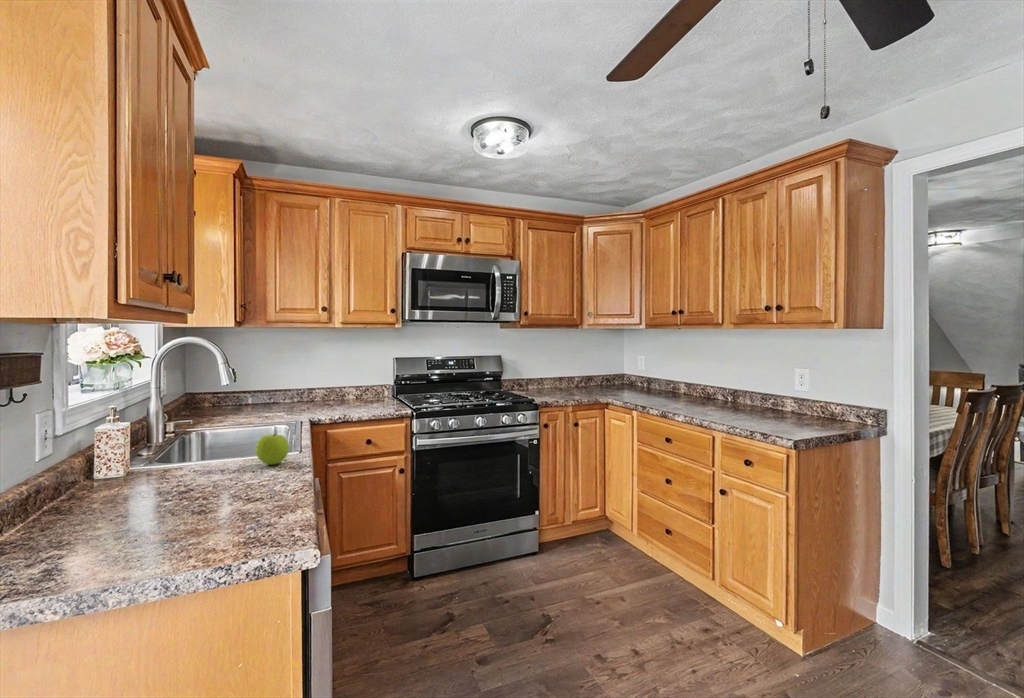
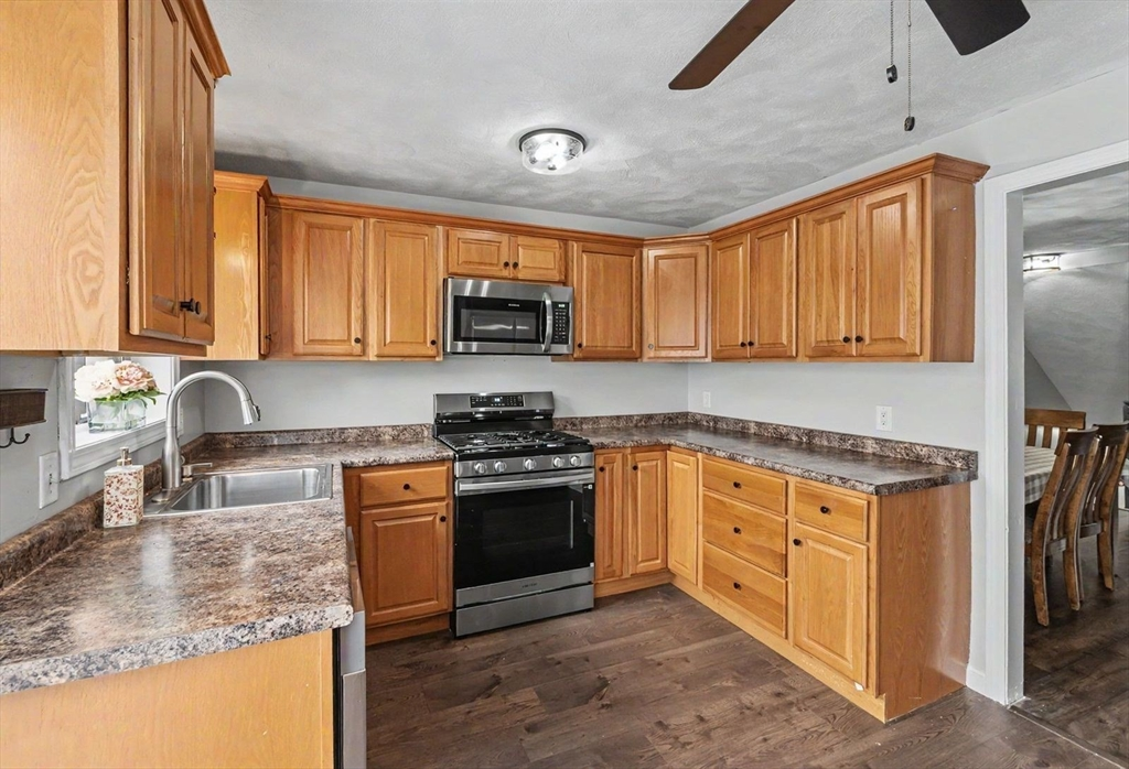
- apple (272, 449)
